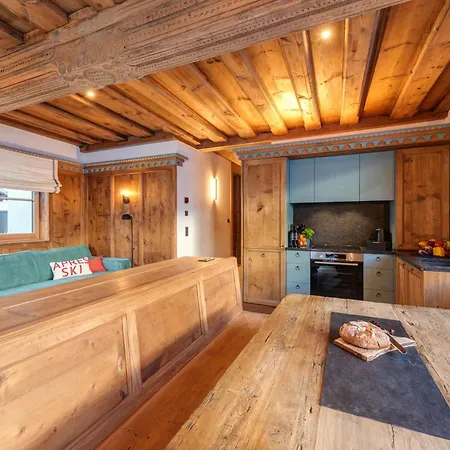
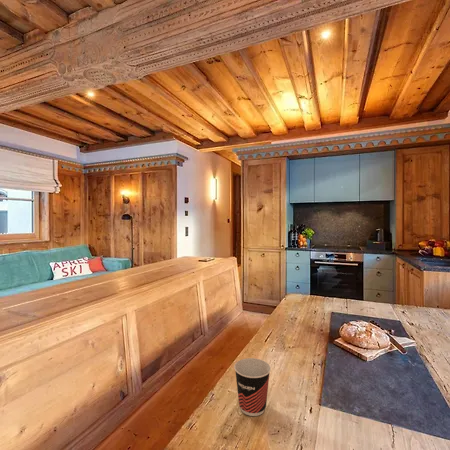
+ cup (252, 387)
